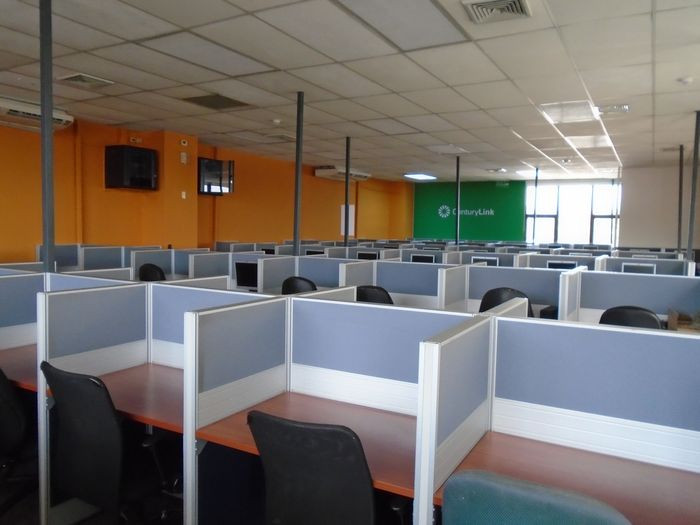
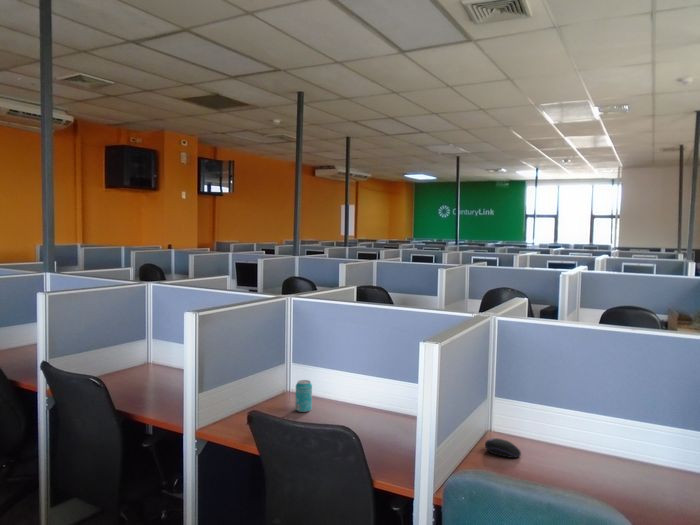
+ beverage can (303, 395)
+ computer mouse (502, 446)
